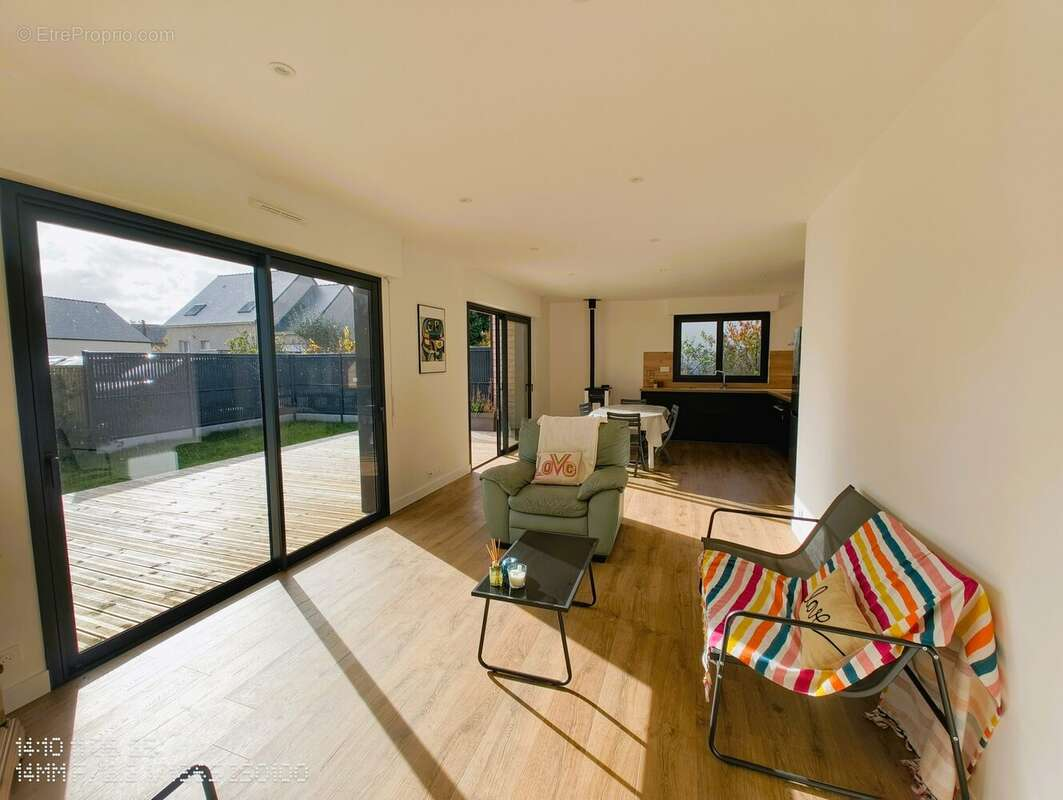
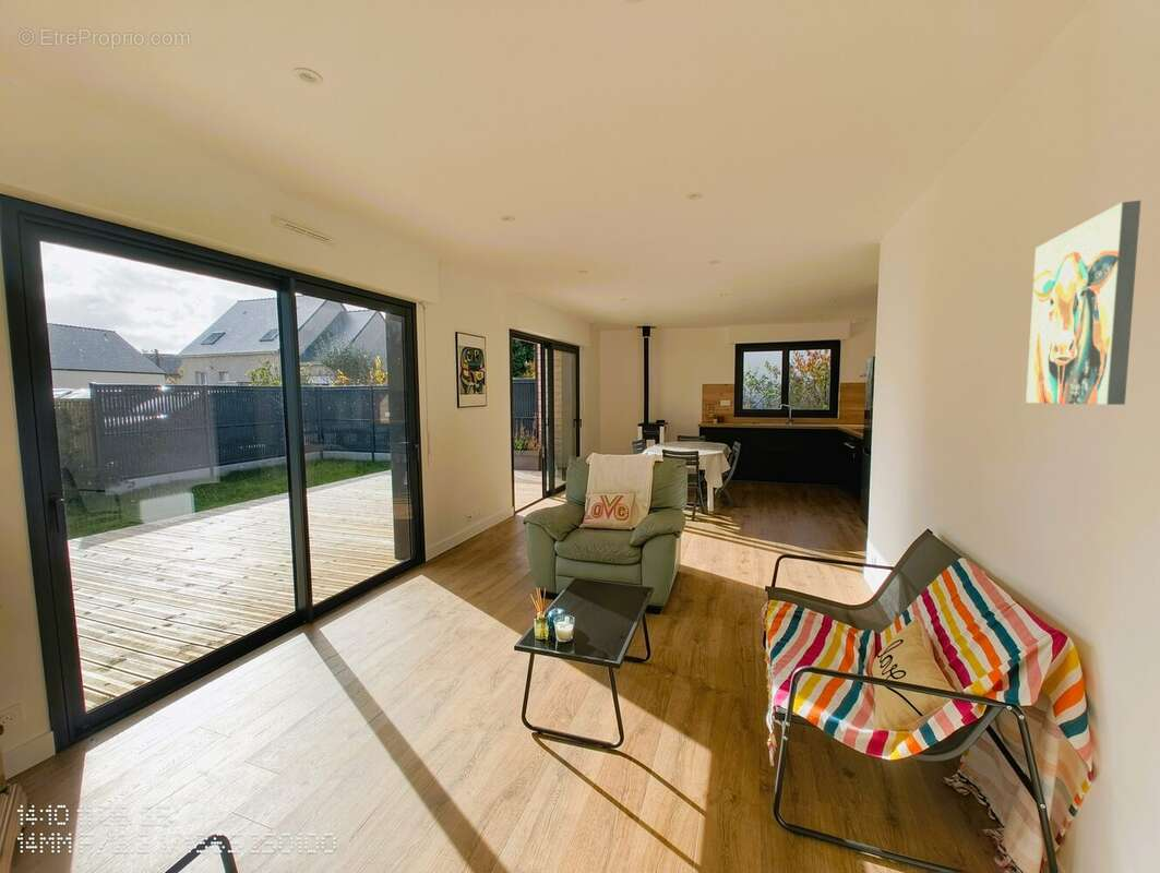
+ wall art (1074, 316)
